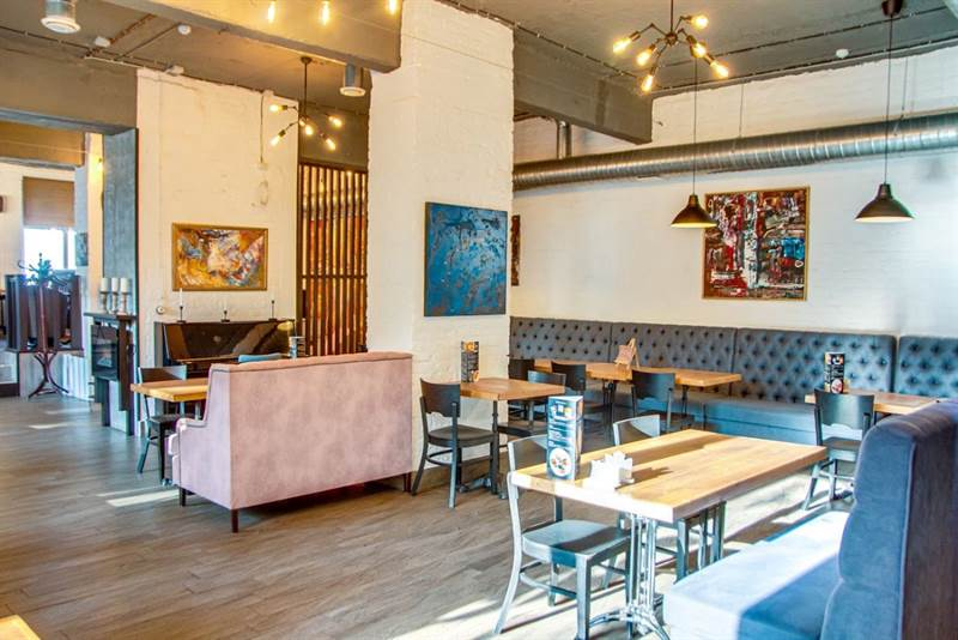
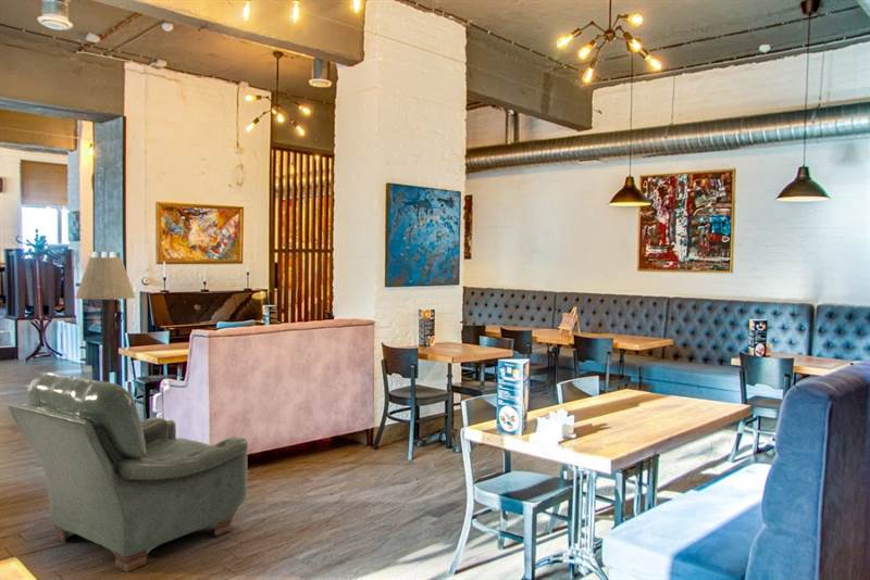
+ floor lamp (105, 358)
+ armchair (135, 454)
